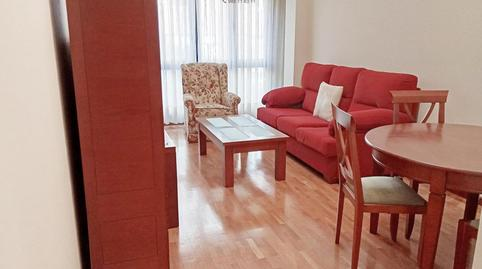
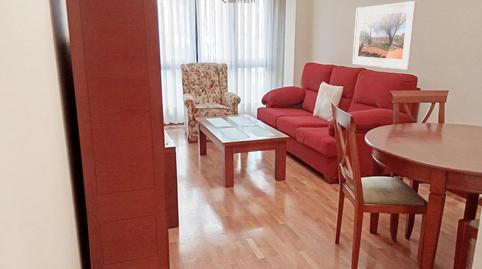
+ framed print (380, 36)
